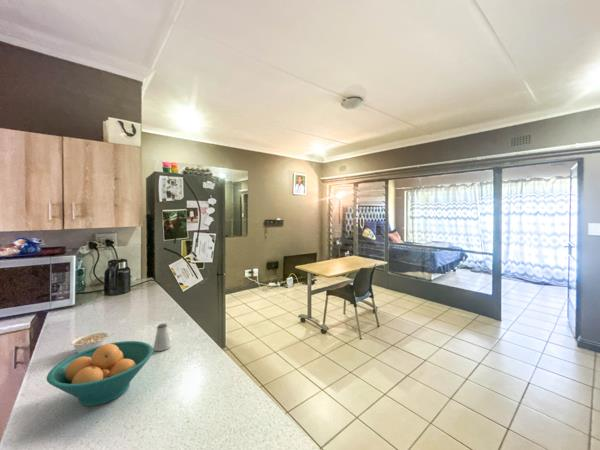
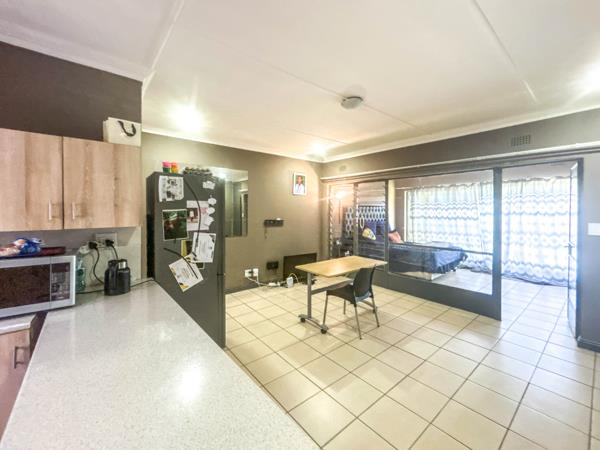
- legume (92, 341)
- fruit bowl (105, 368)
- saltshaker (162, 336)
